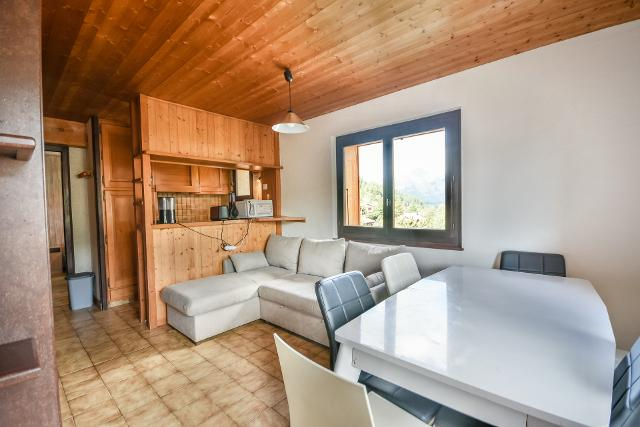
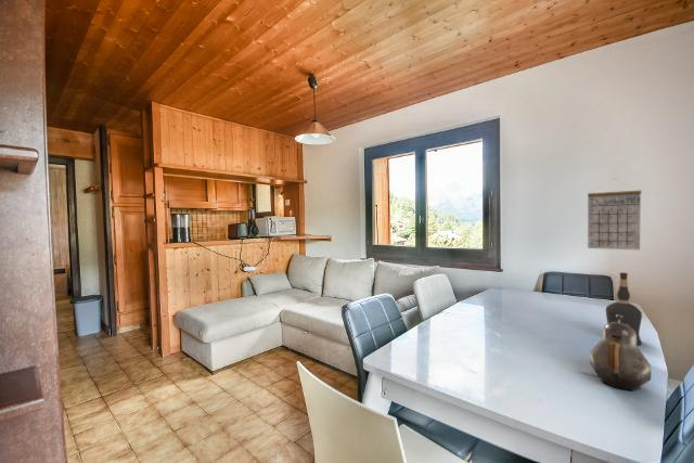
+ liquor bottle (622, 306)
+ teapot (618, 348)
+ calendar (613, 214)
